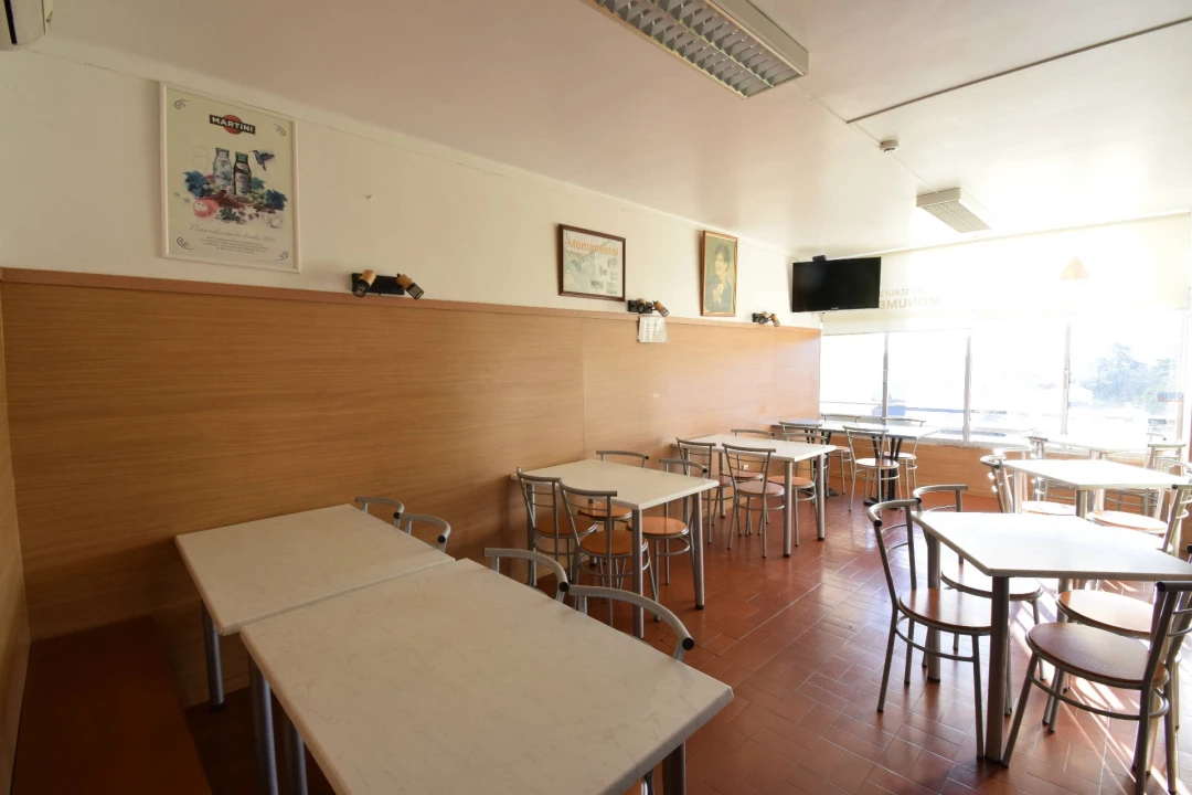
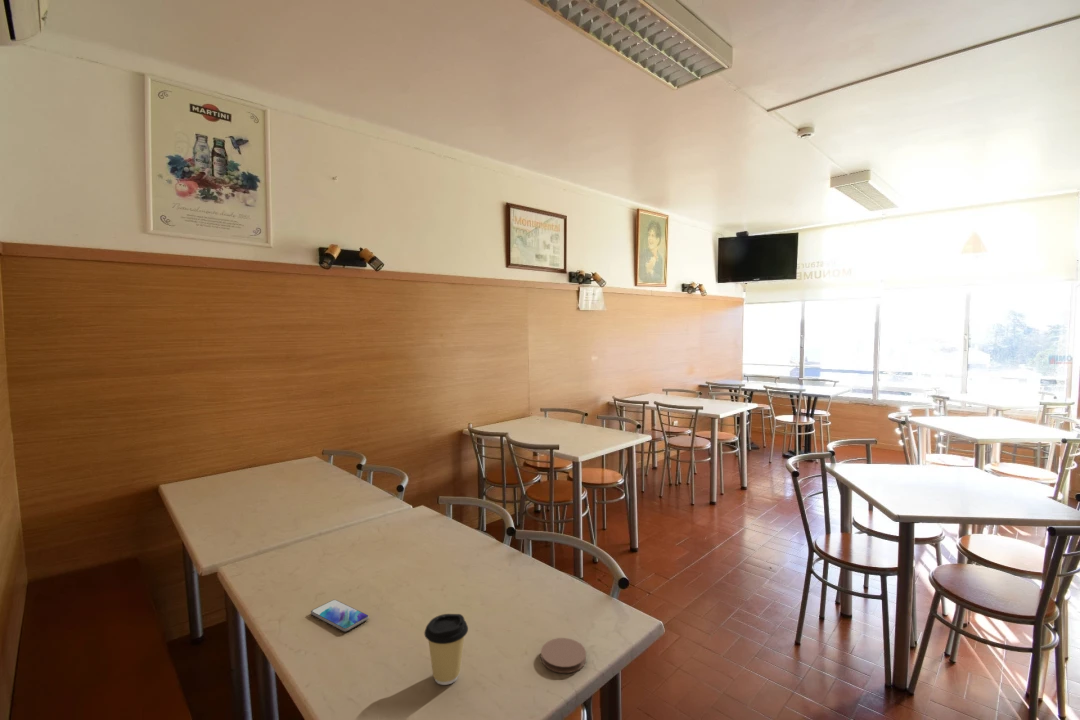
+ coaster (563, 654)
+ coffee cup (446, 649)
+ smartphone (339, 614)
